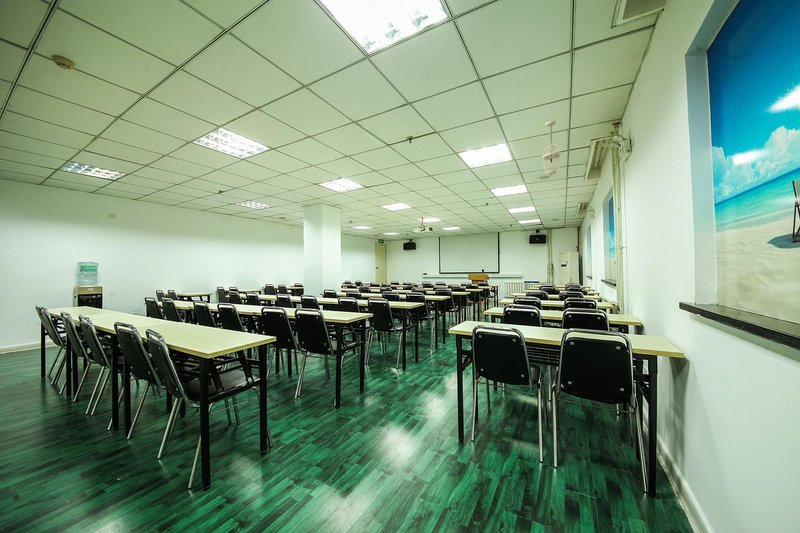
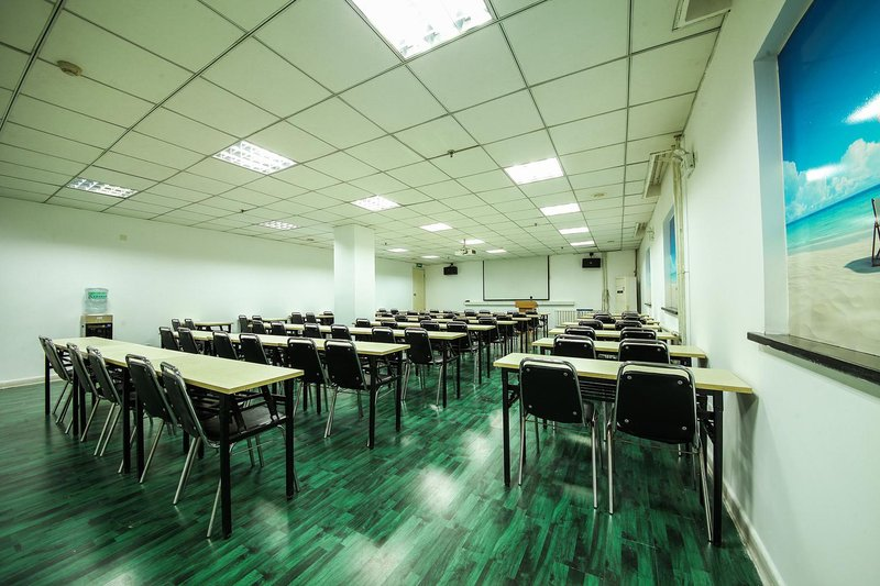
- ceiling light fixture (551, 149)
